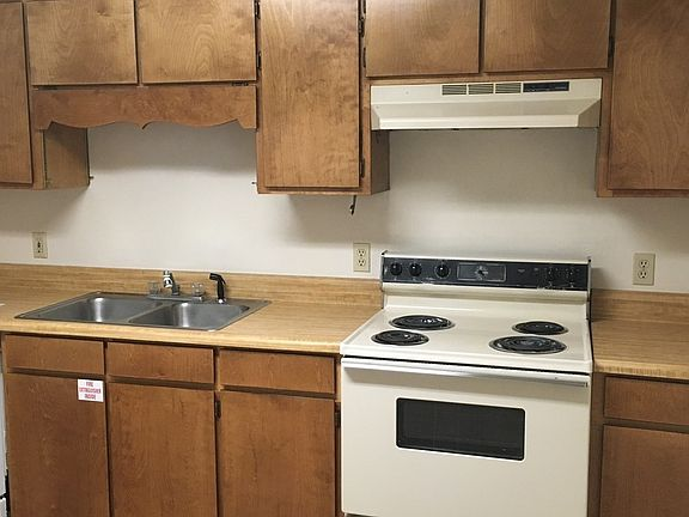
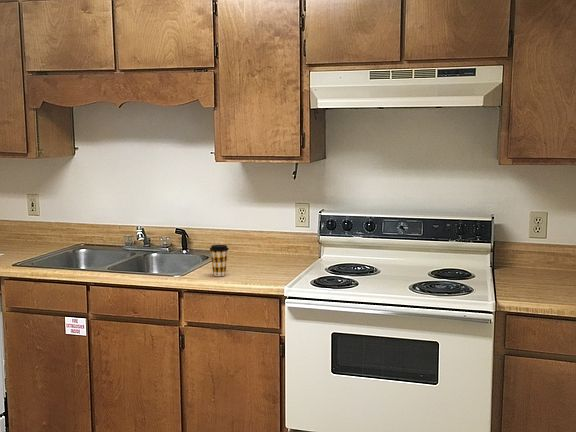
+ coffee cup (219, 260)
